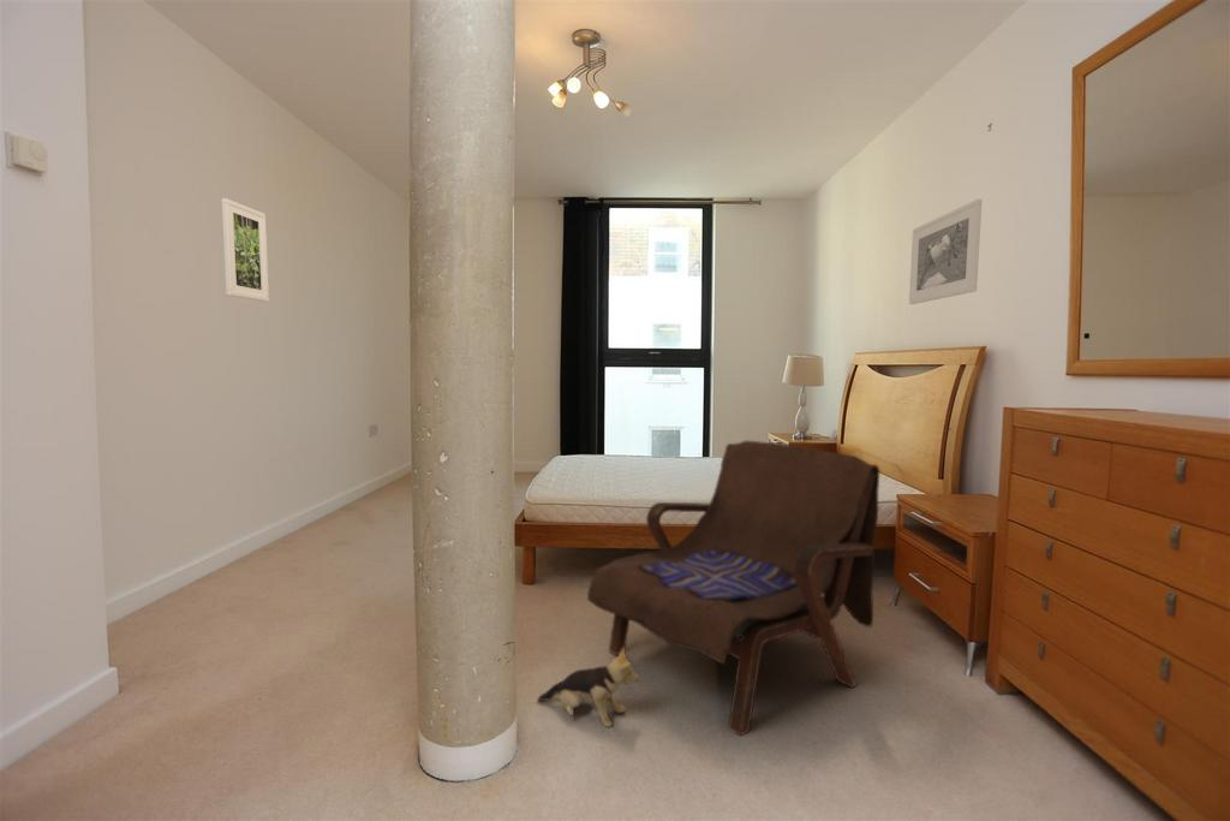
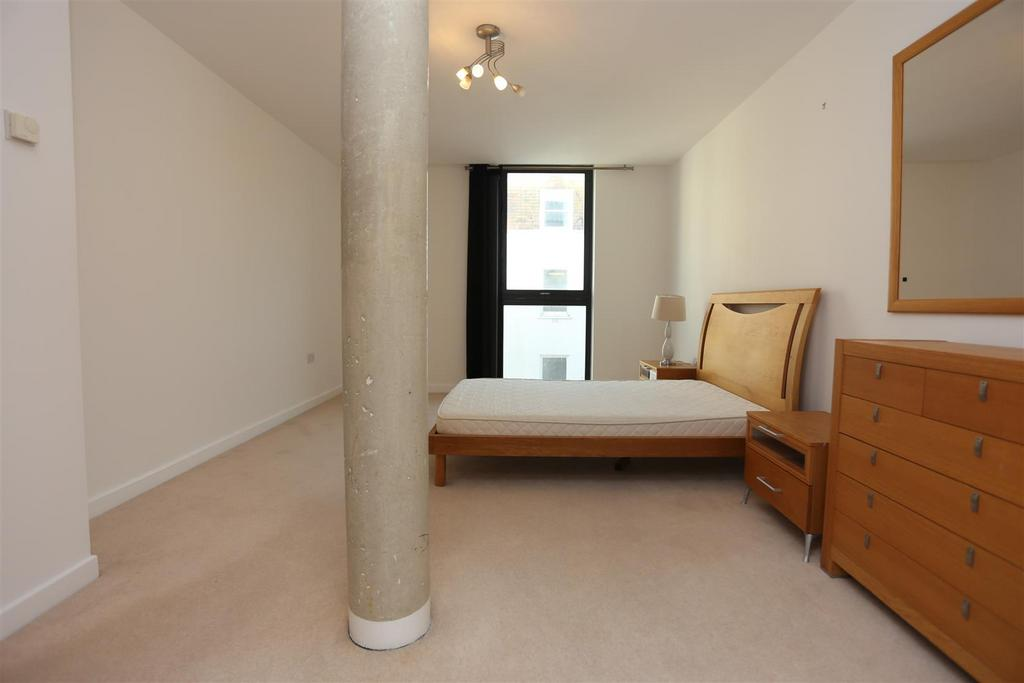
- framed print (941, 257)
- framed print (246, 252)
- plush toy (585, 679)
- armchair (734, 557)
